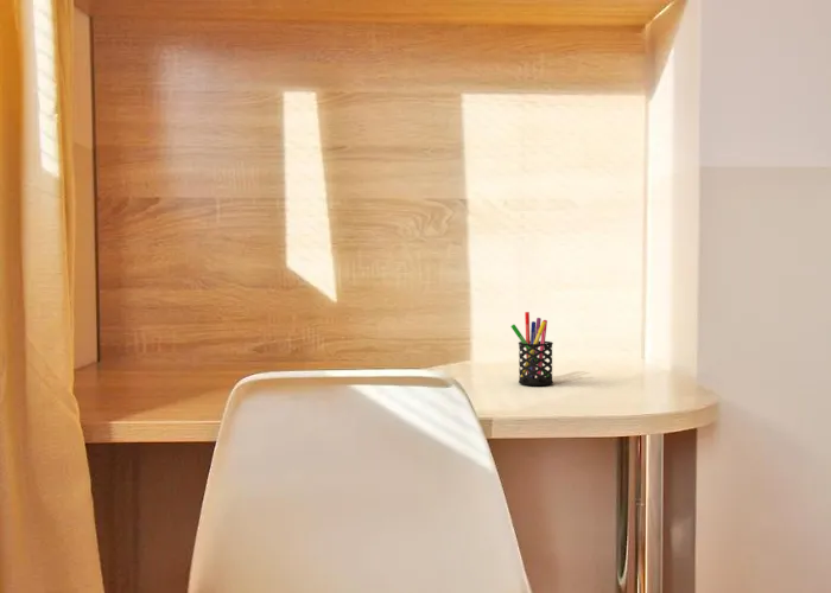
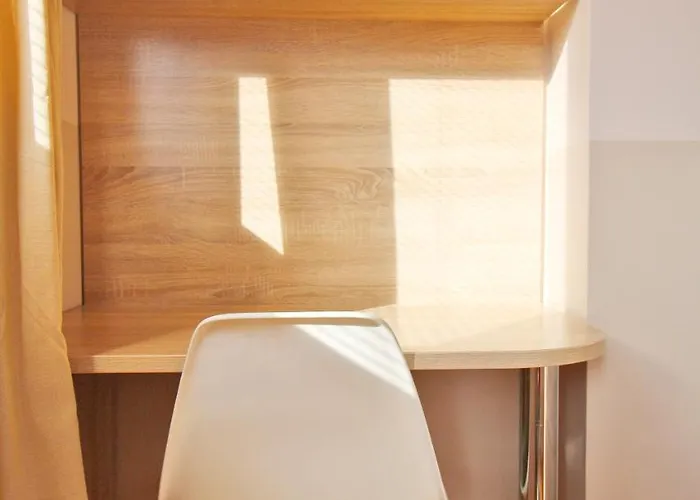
- pen holder (531, 347)
